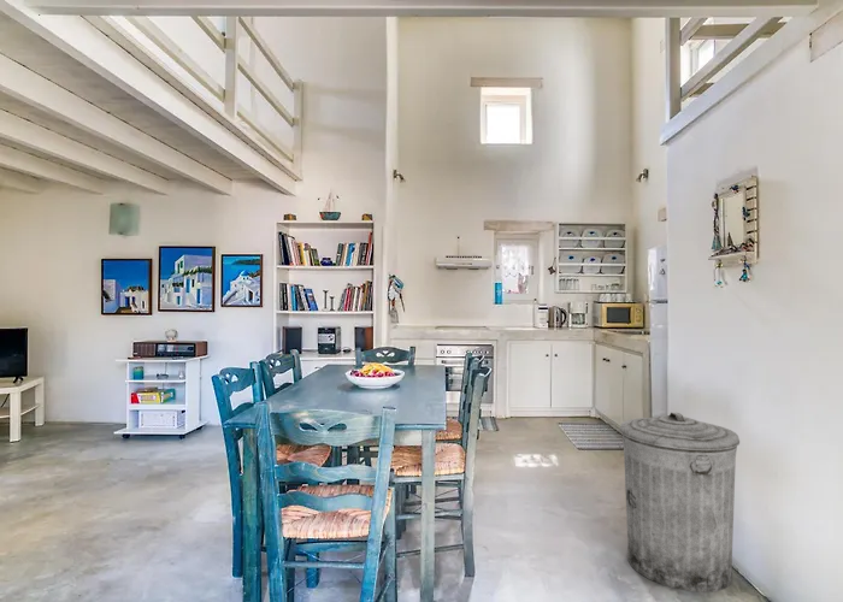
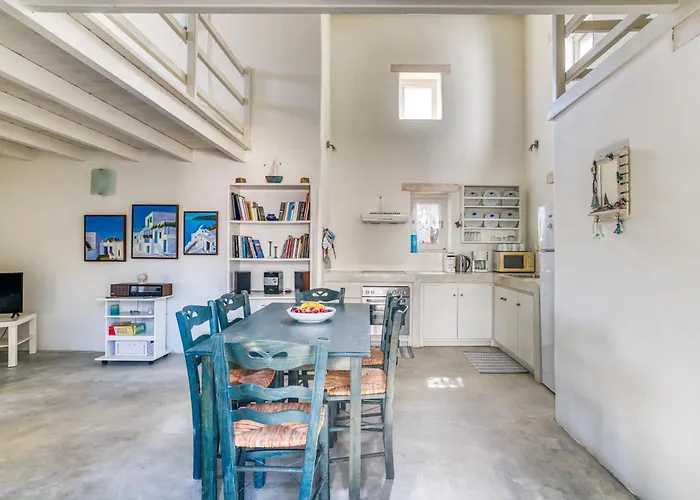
- trash can (677, 489)
